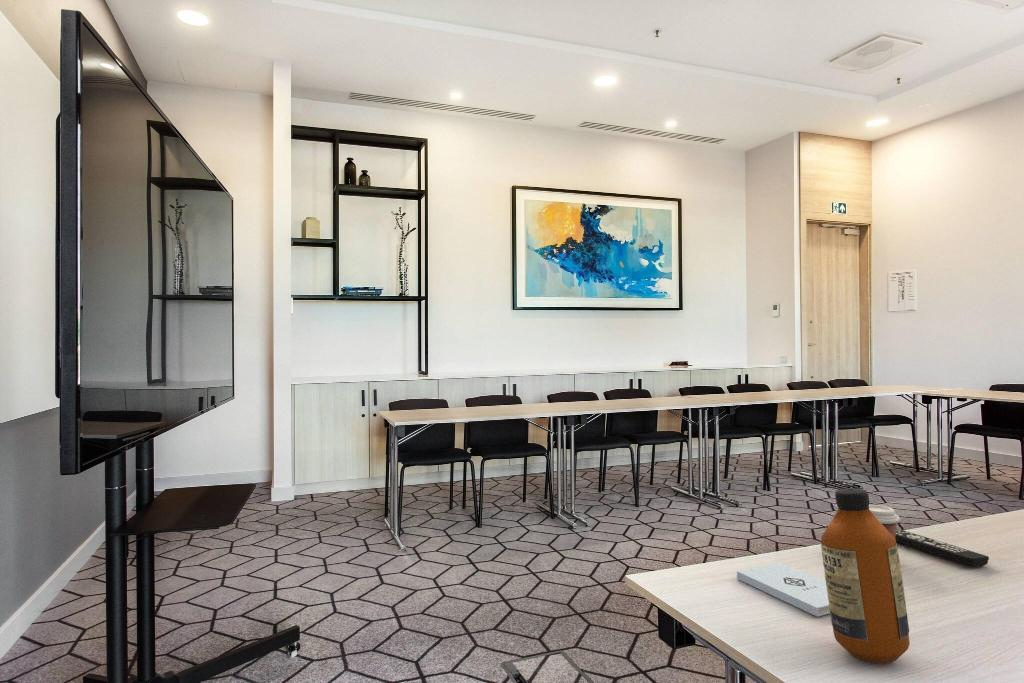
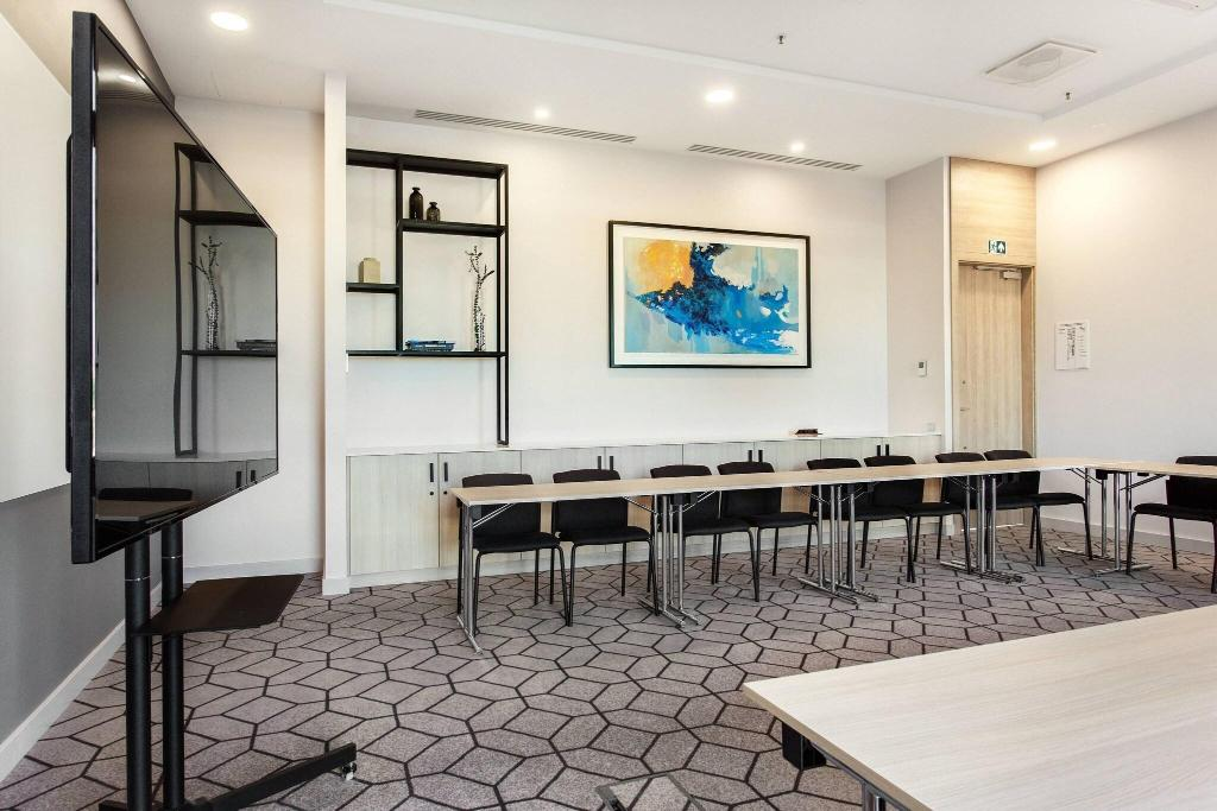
- remote control (928, 545)
- bottle (863, 571)
- notepad (796, 587)
- coffee cup (884, 526)
